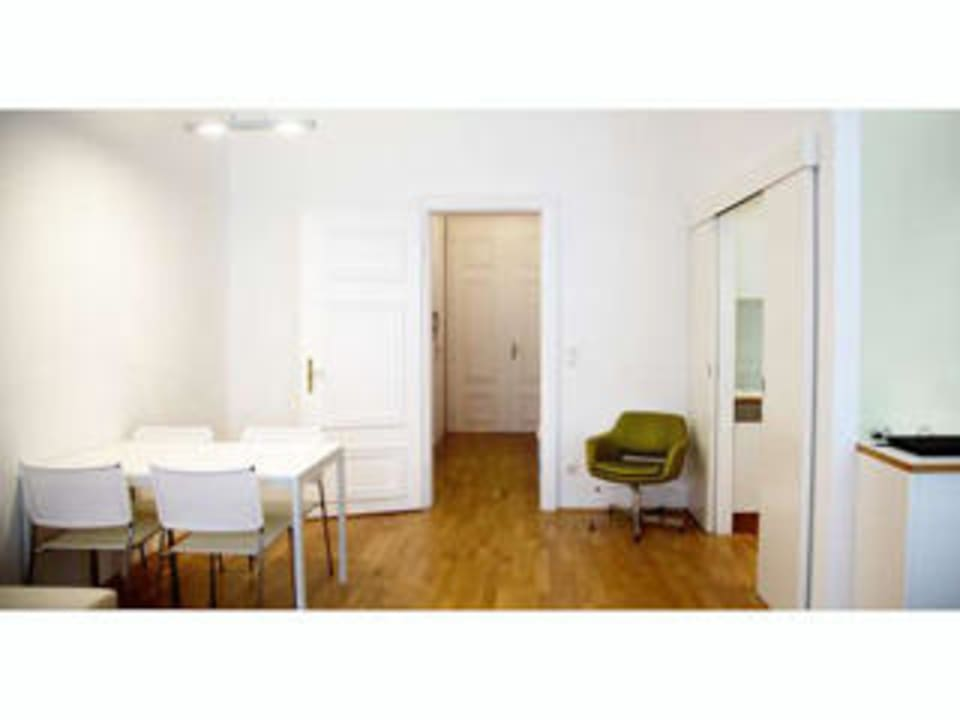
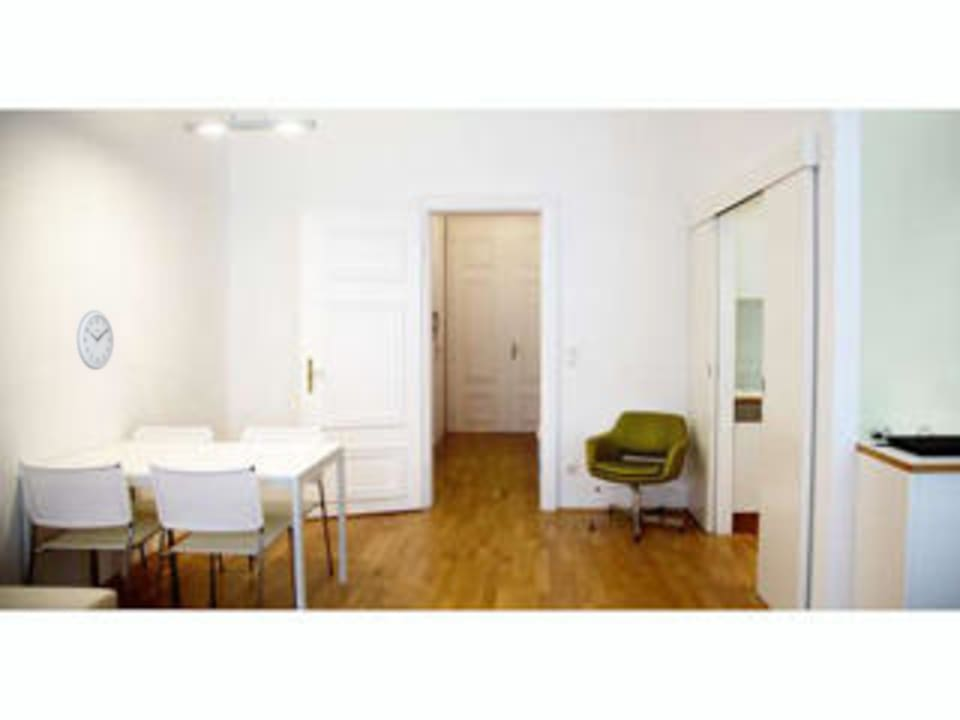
+ wall clock (97, 340)
